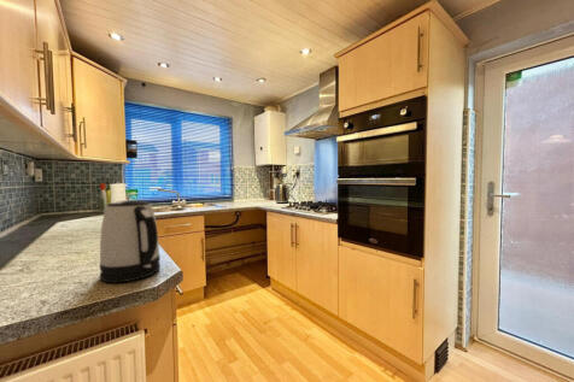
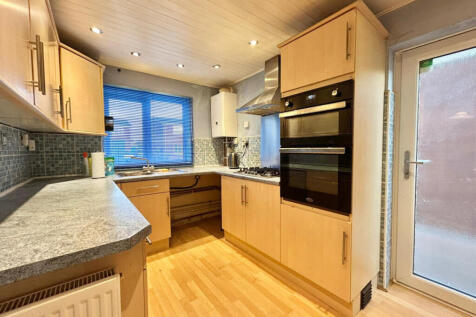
- kettle (134, 237)
